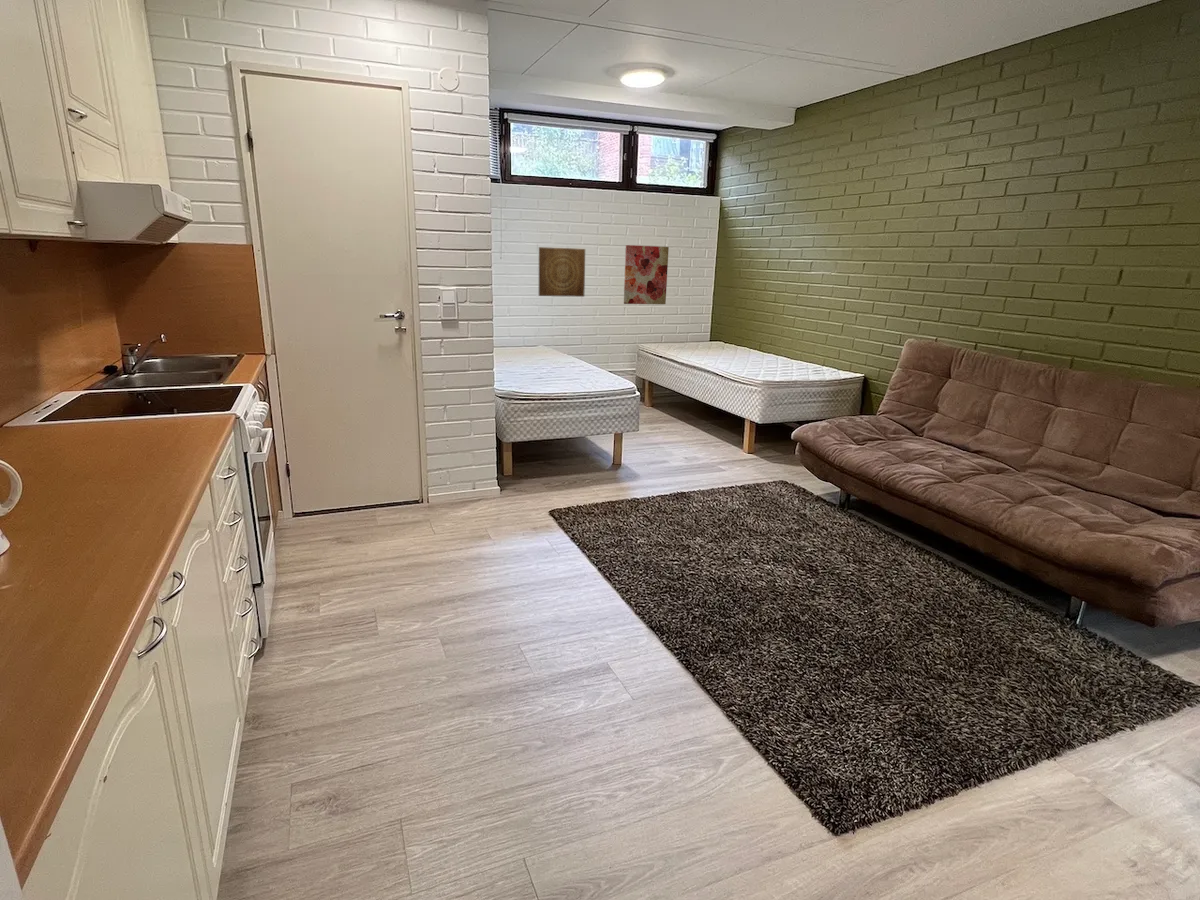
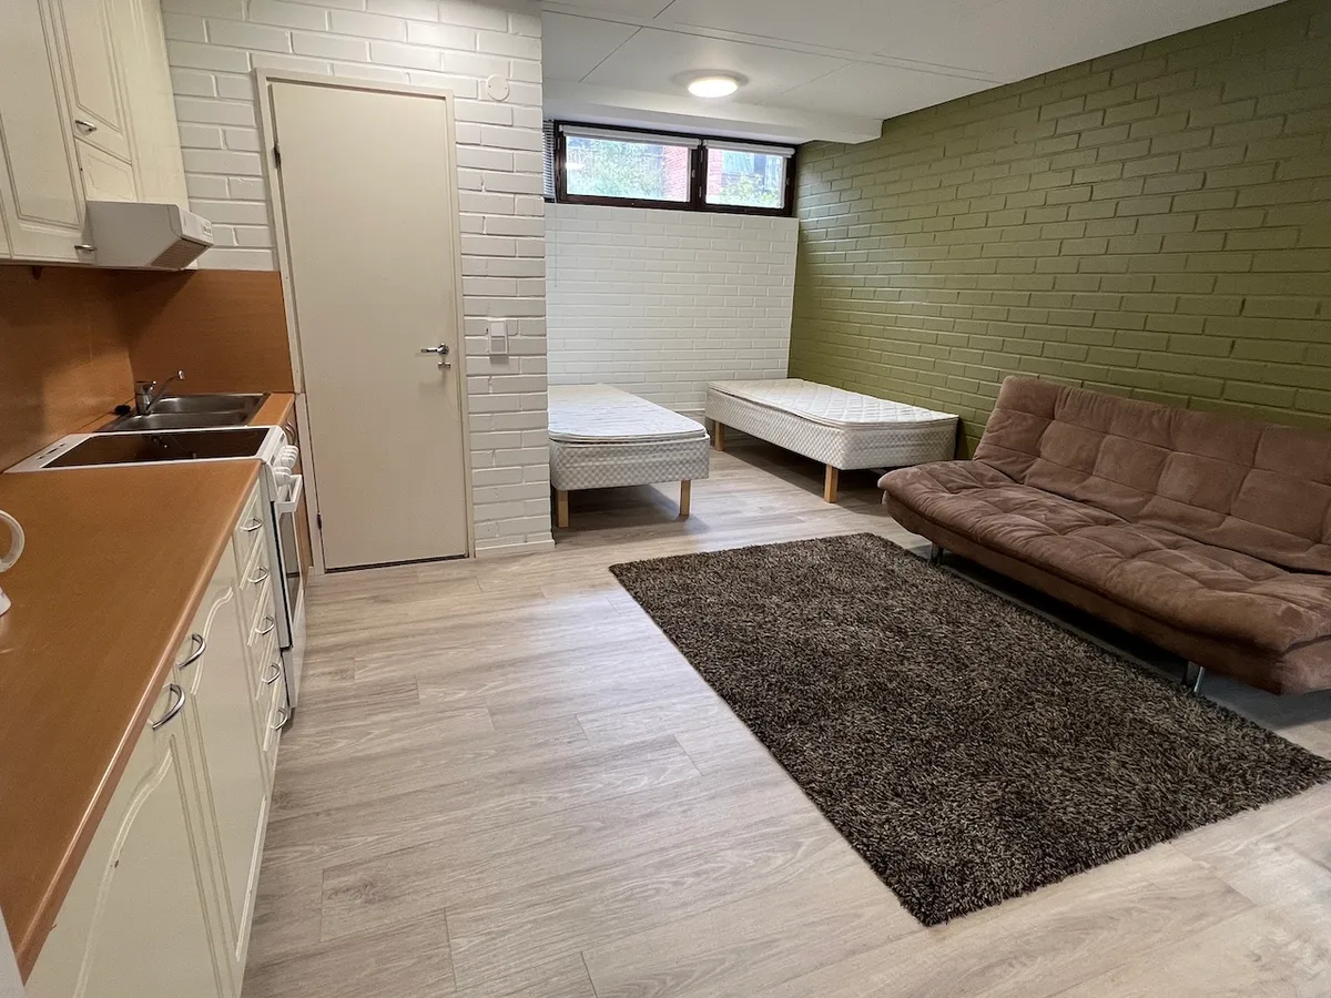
- wall art (646, 275)
- wall art (562, 272)
